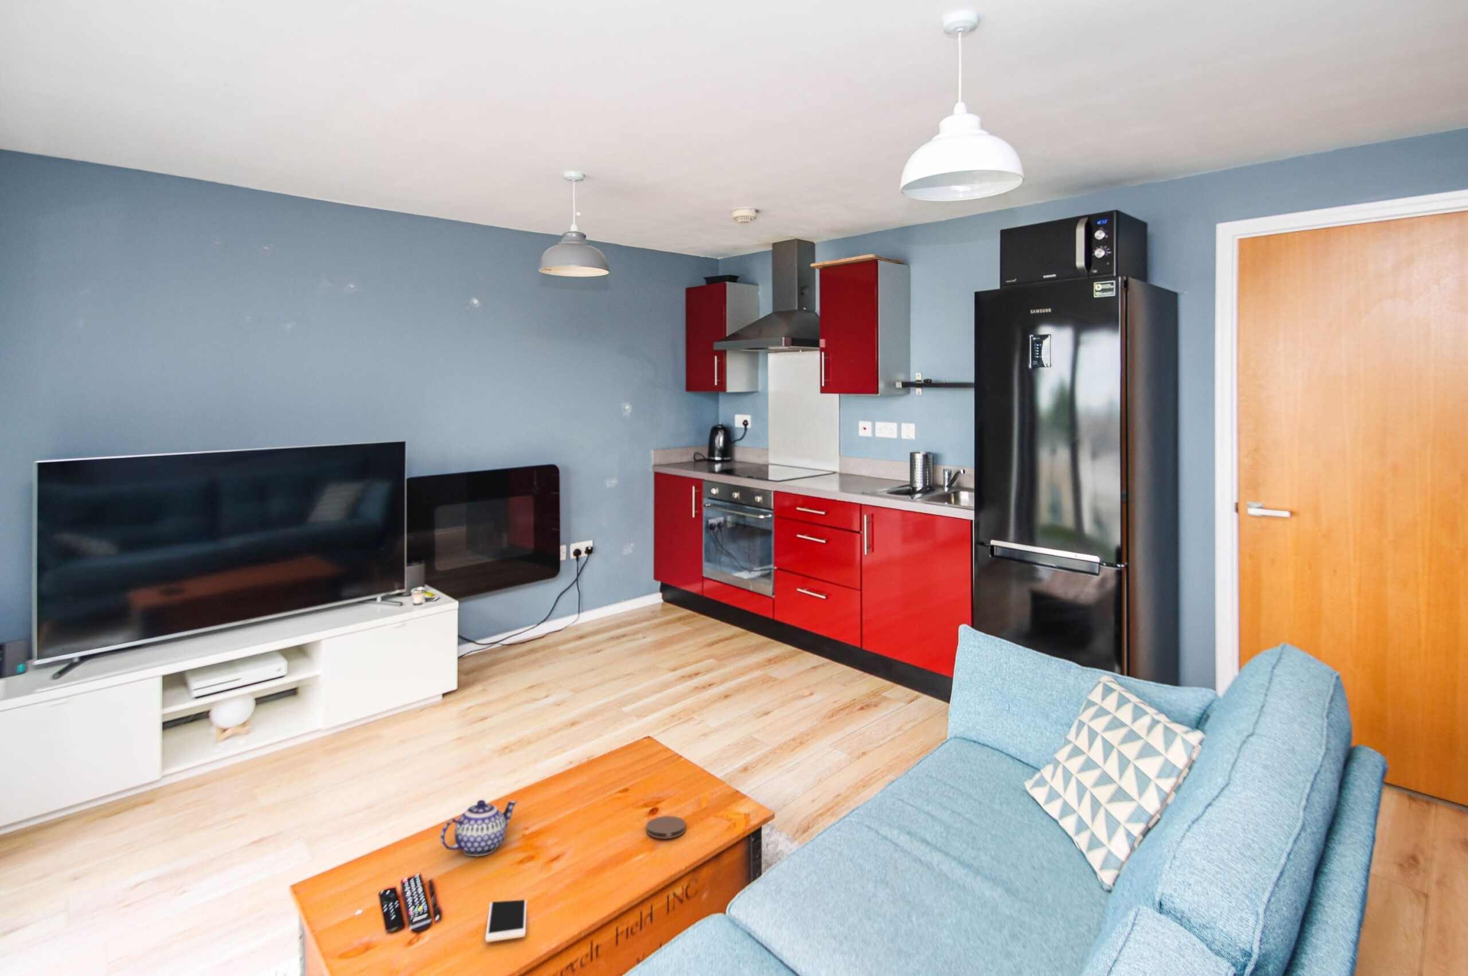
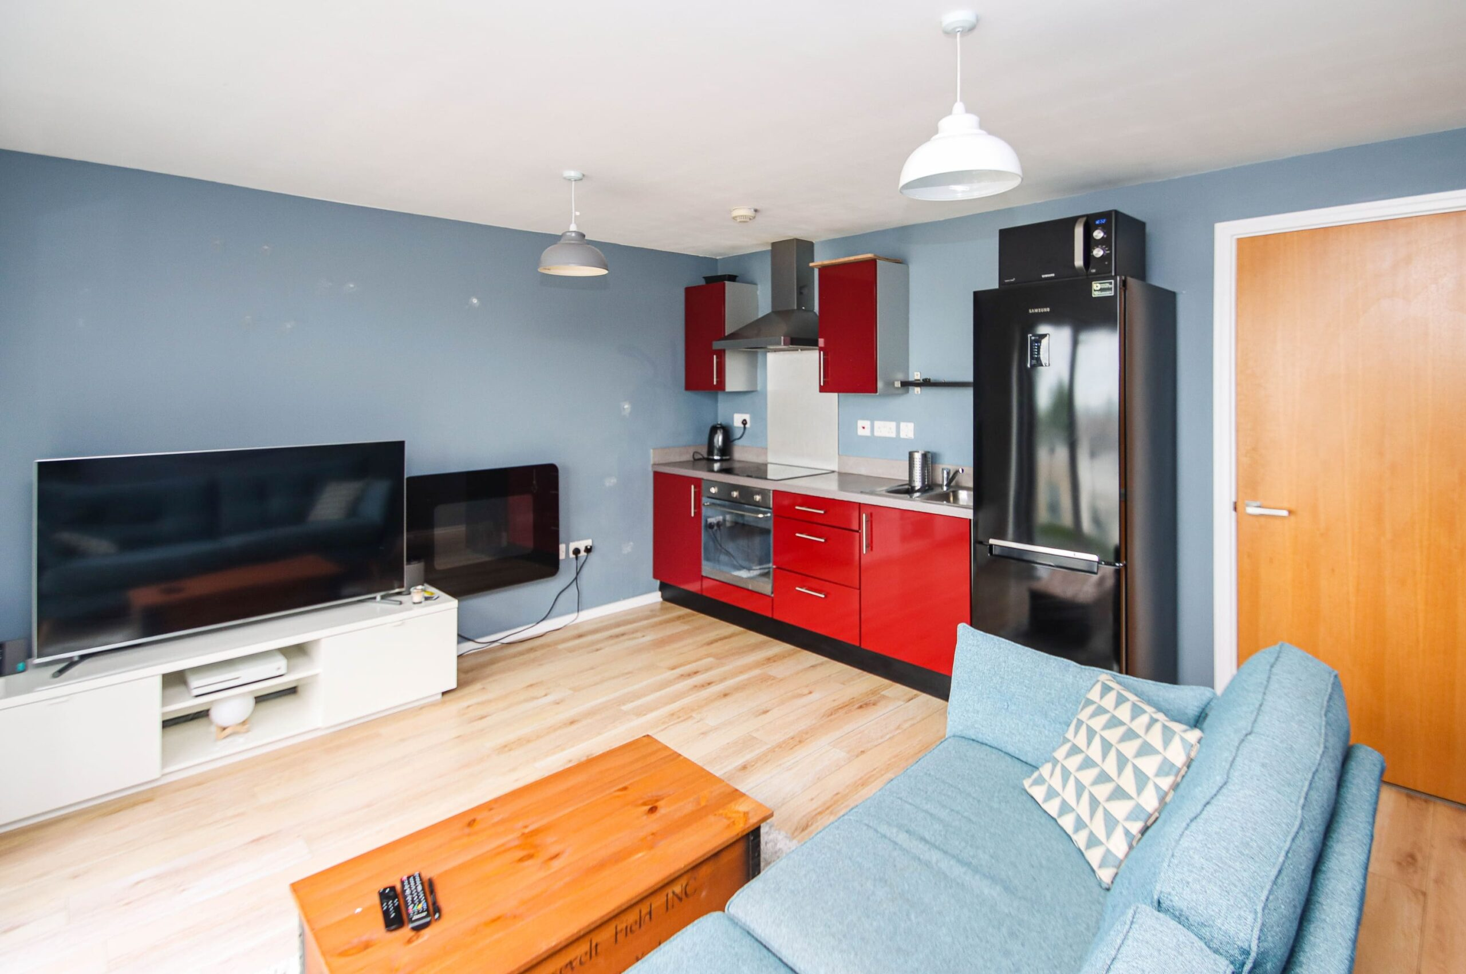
- teapot (480, 825)
- coaster (665, 827)
- cell phone (506, 917)
